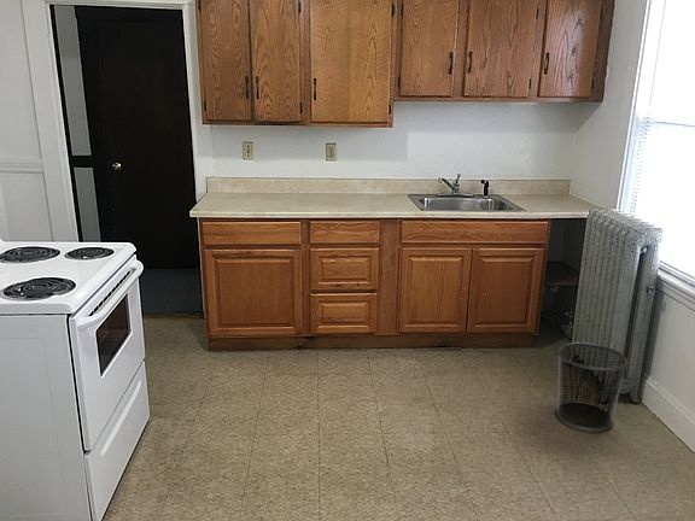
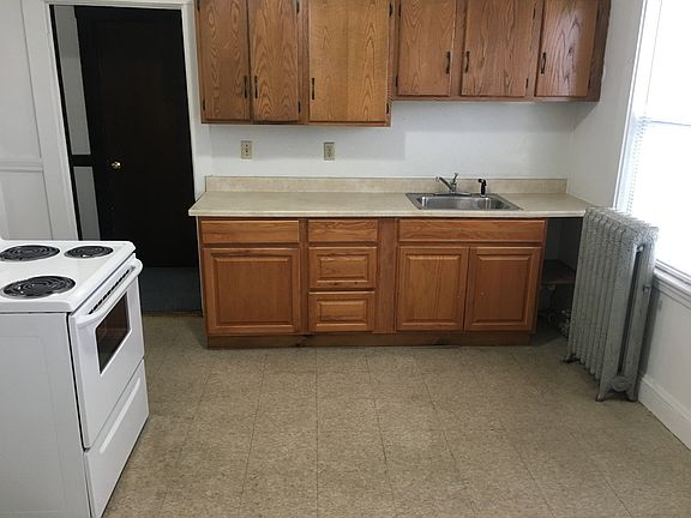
- waste bin (588, 386)
